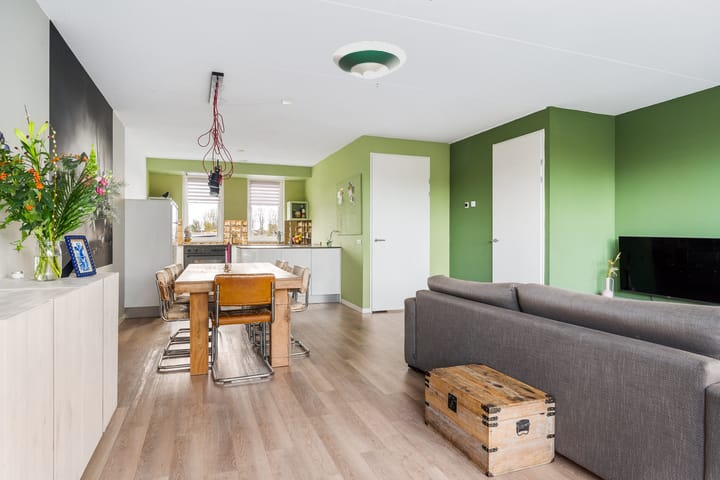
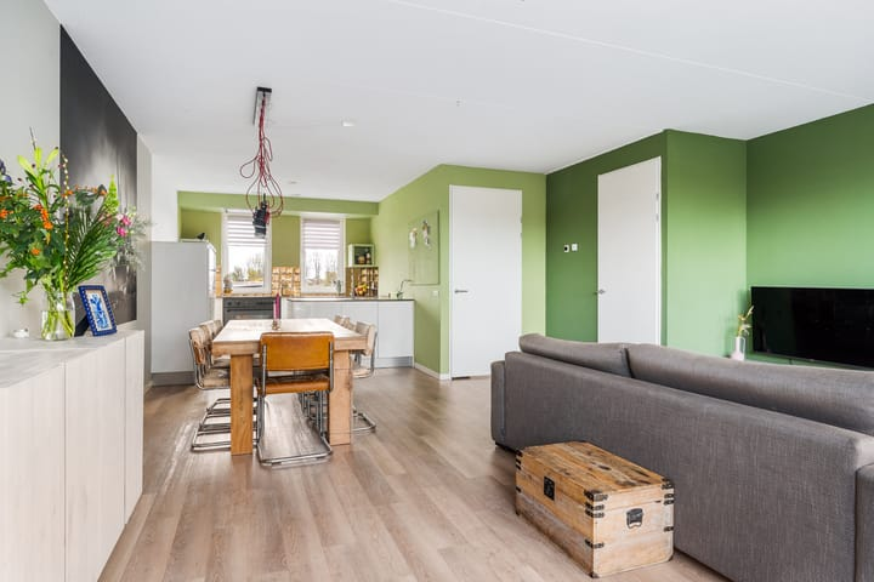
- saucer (369, 67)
